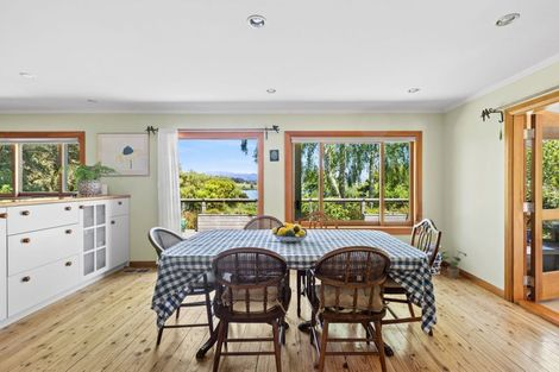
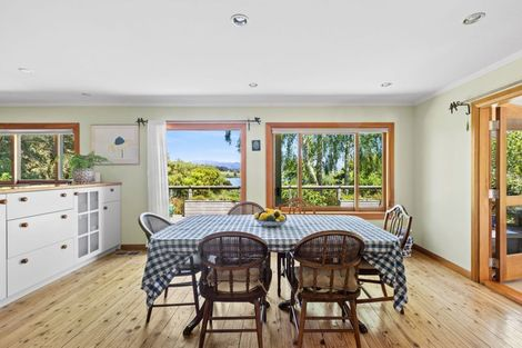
- potted plant (452, 264)
